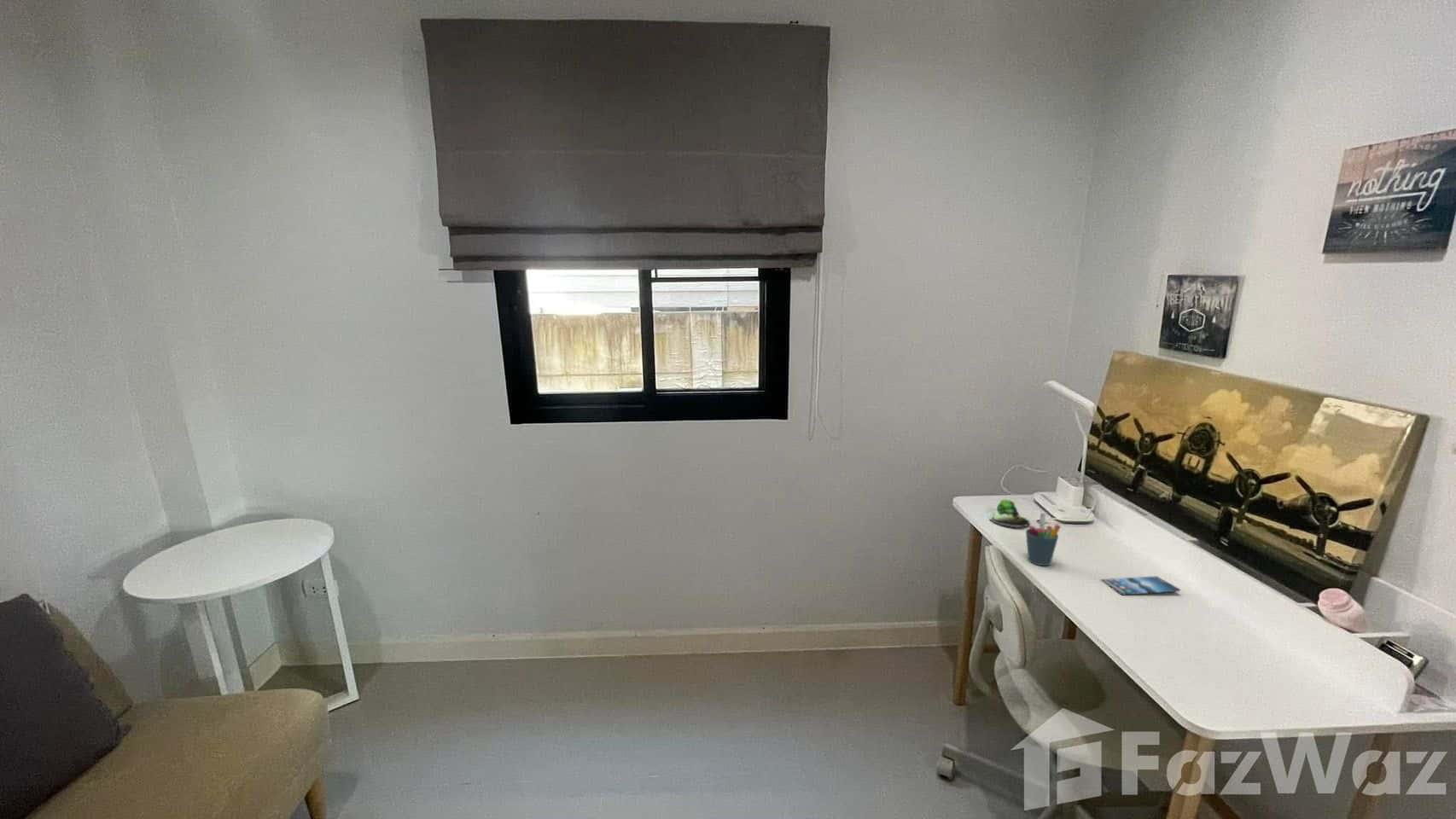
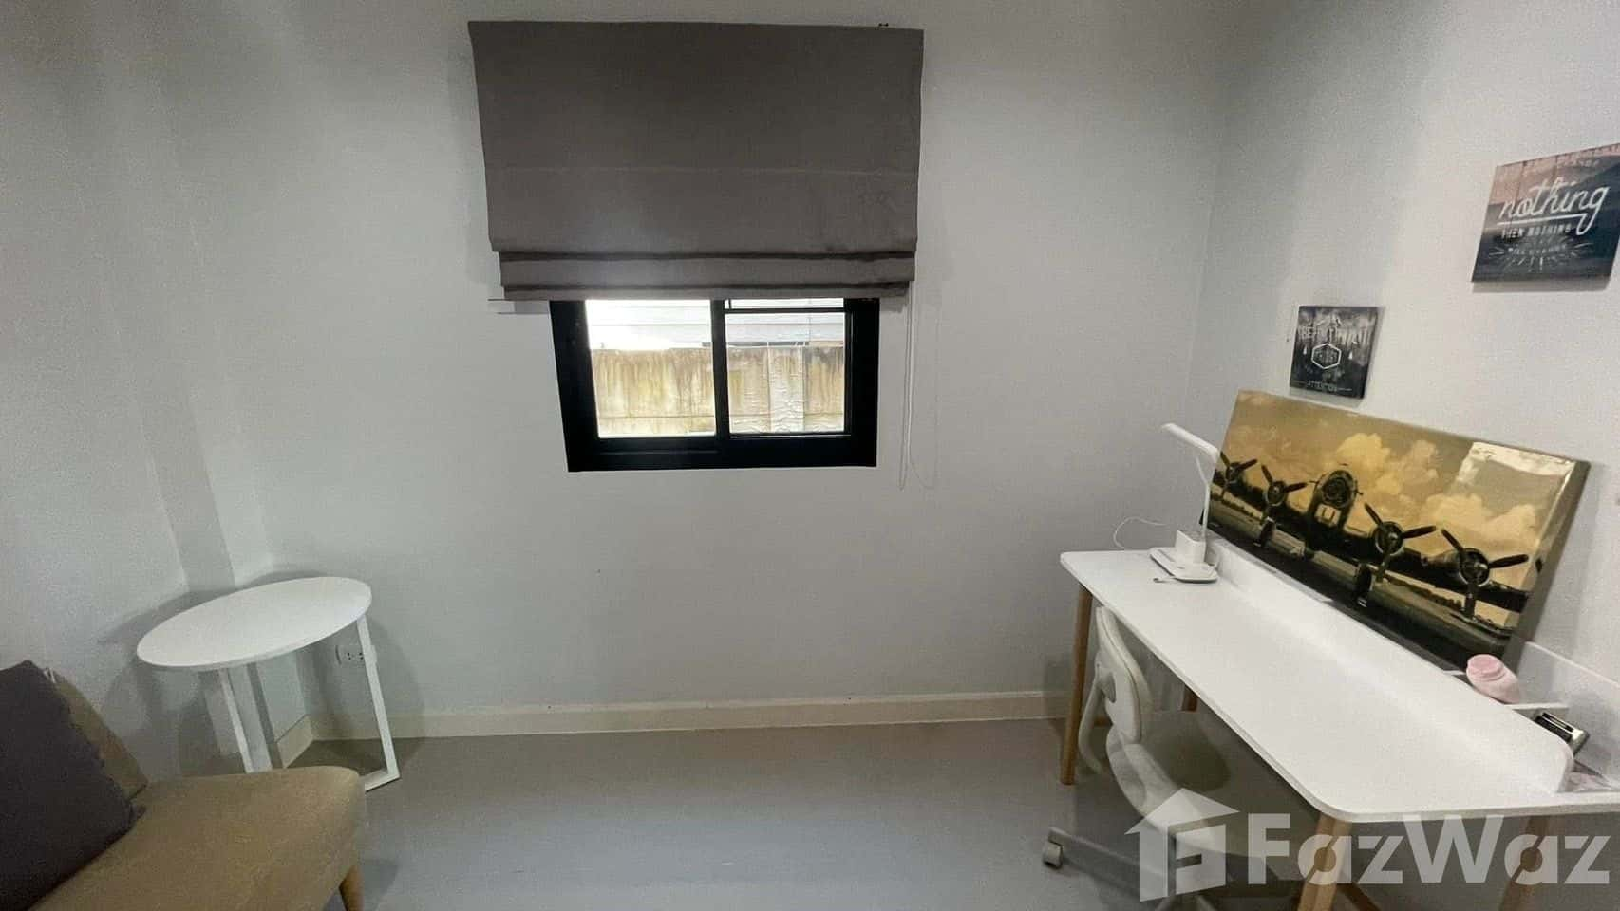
- pen holder (1041, 539)
- succulent plant (1009, 511)
- smartphone (1139, 585)
